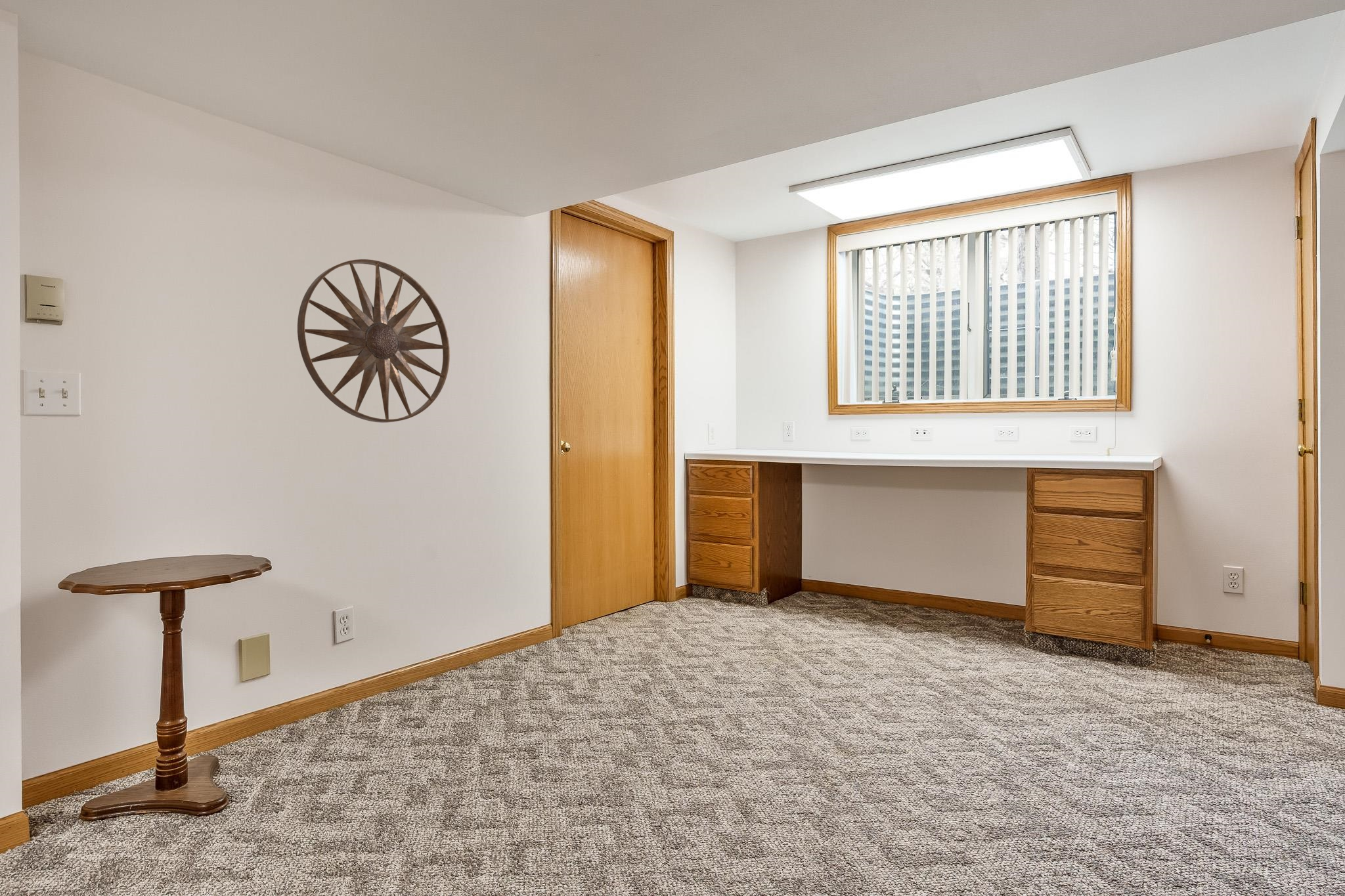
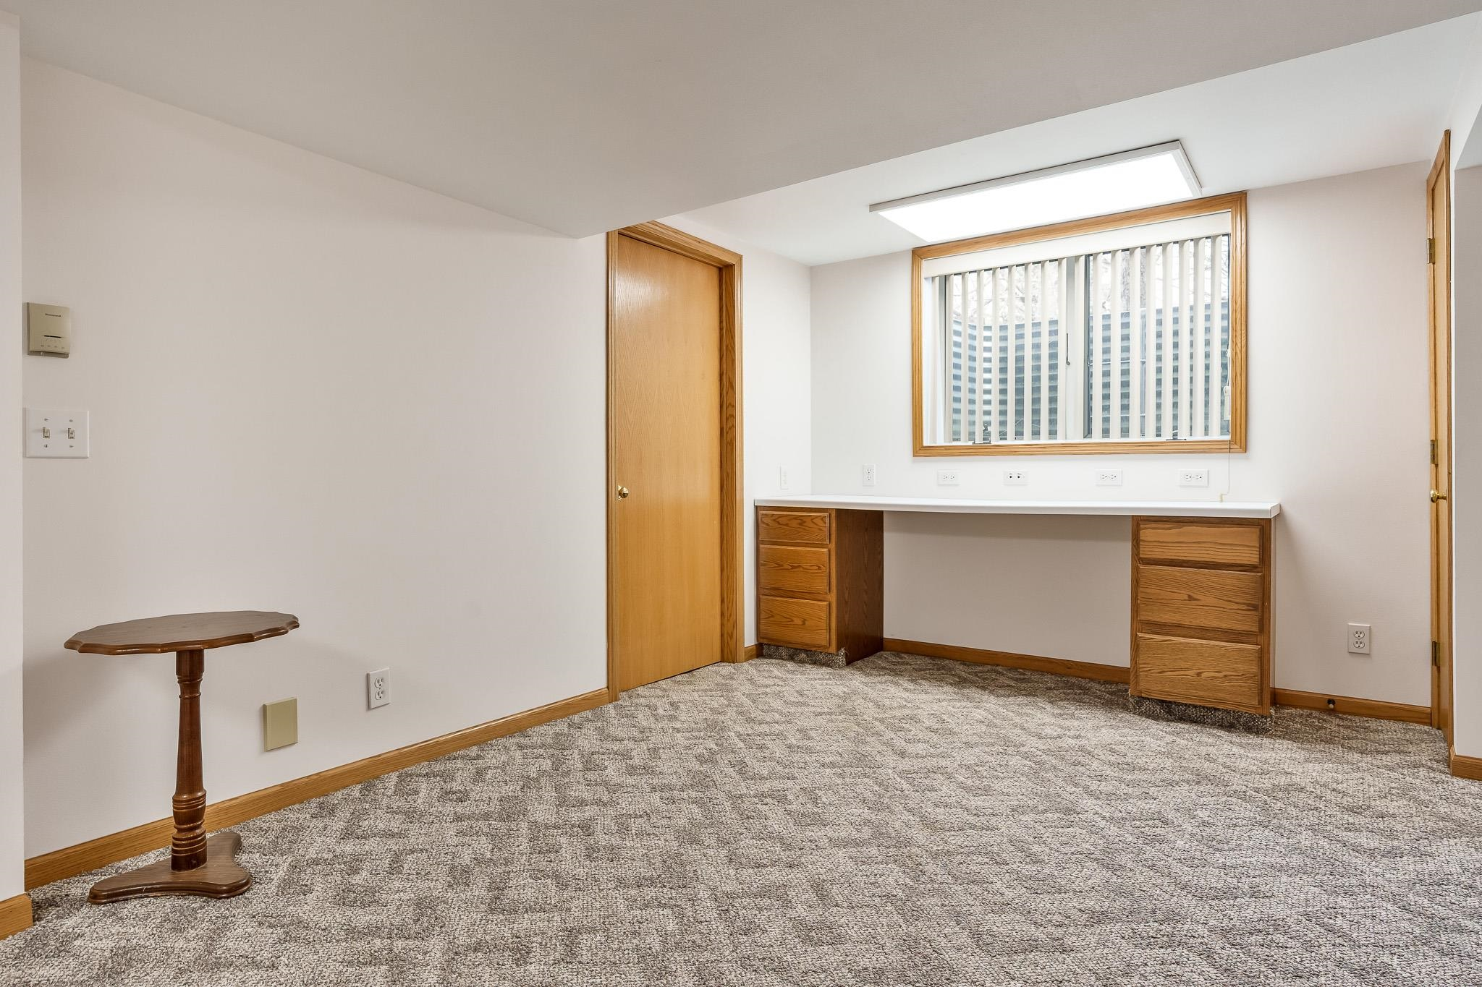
- wall art (380, 341)
